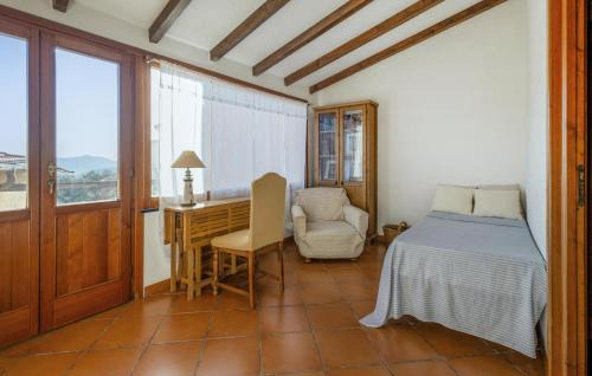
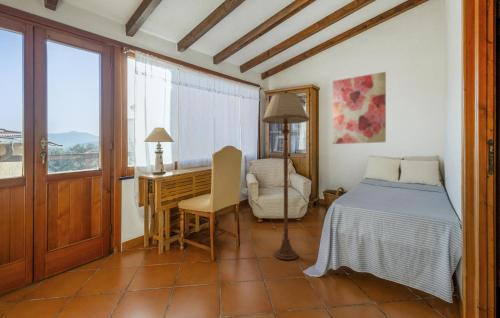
+ floor lamp (285, 173)
+ wall art (357, 110)
